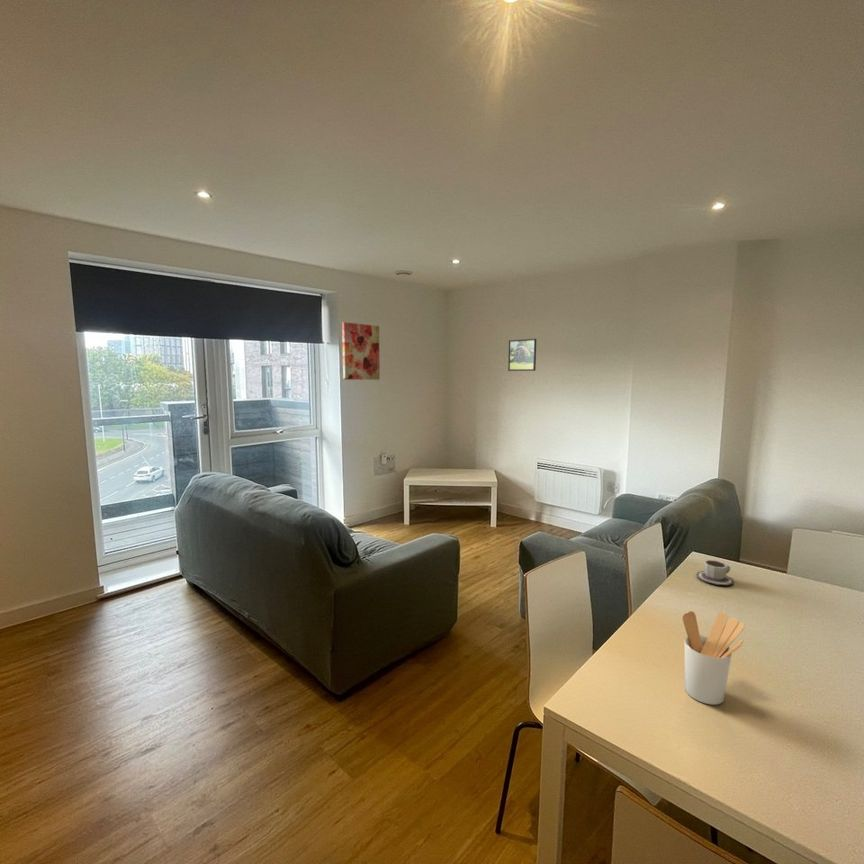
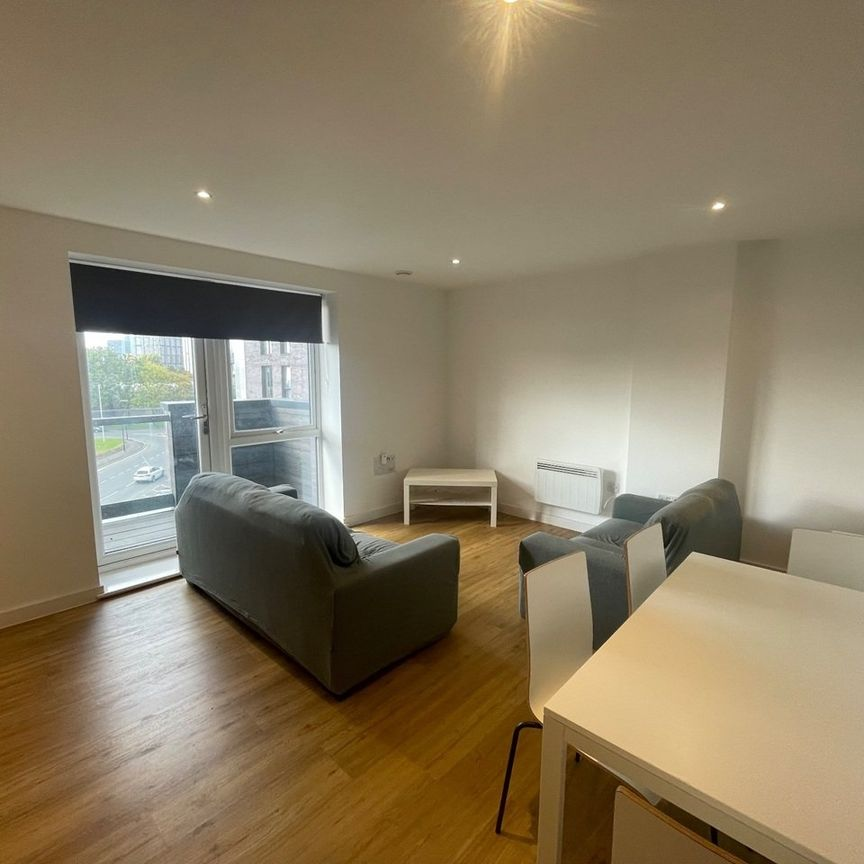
- cup (715, 571)
- wall art (361, 352)
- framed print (521, 355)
- utensil holder (713, 655)
